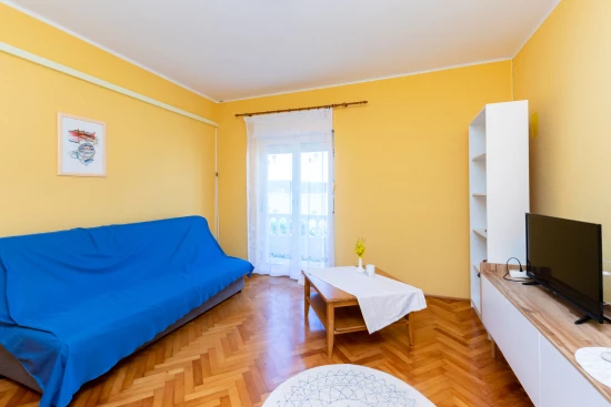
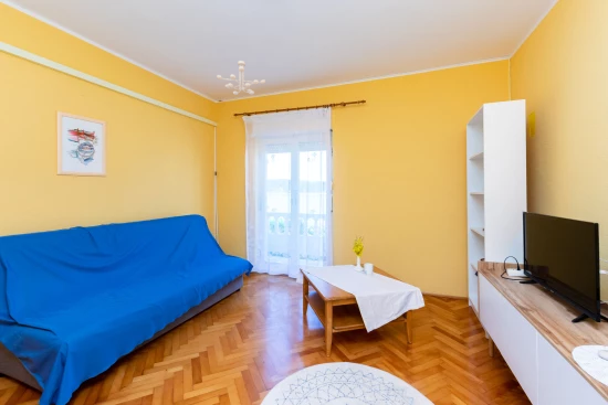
+ ceiling light fixture (241, 76)
